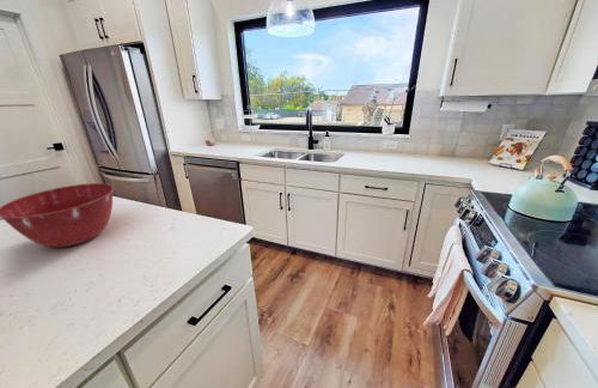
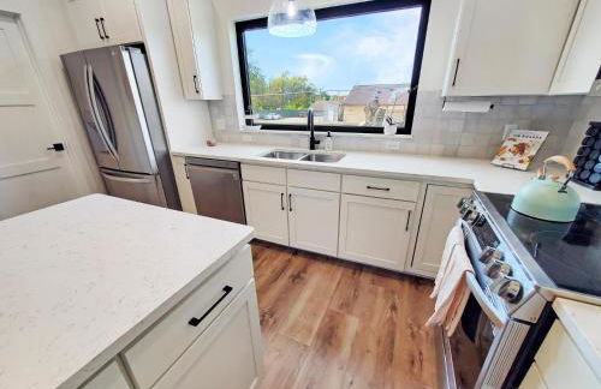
- mixing bowl (68, 217)
